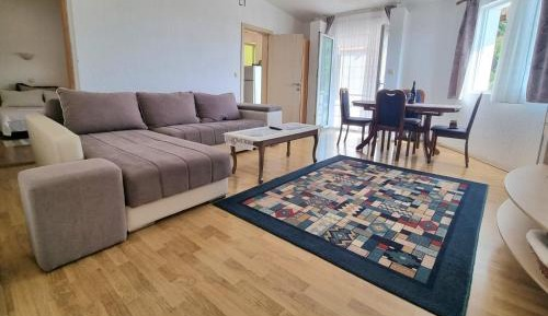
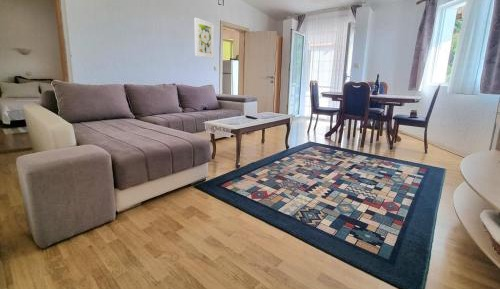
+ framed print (204, 39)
